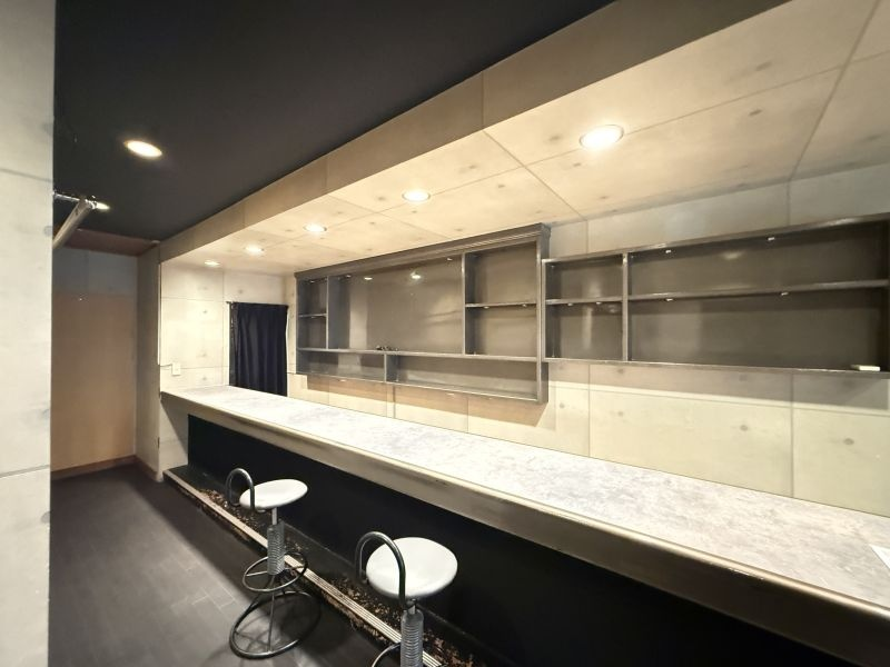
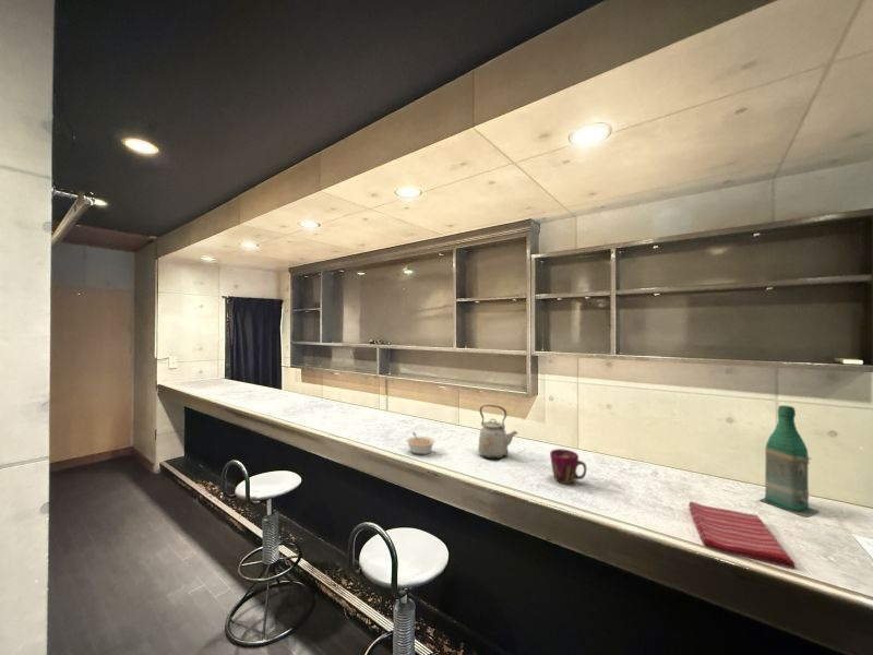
+ legume (419, 444)
+ dish towel (733, 529)
+ cup (567, 467)
+ kettle (498, 431)
+ bottle (788, 455)
